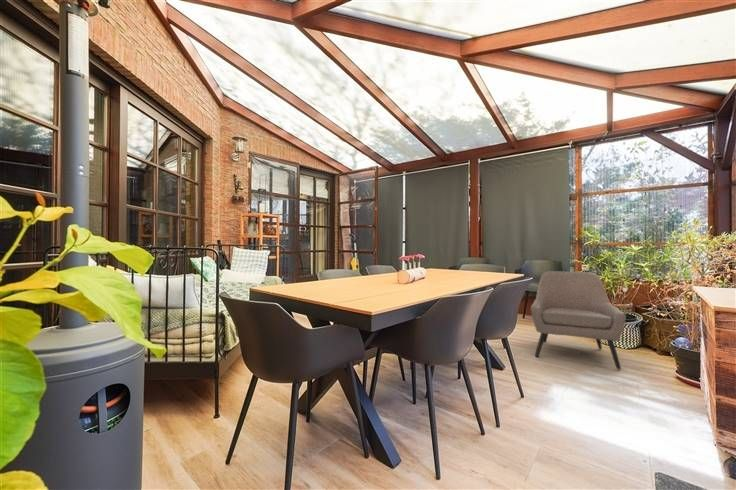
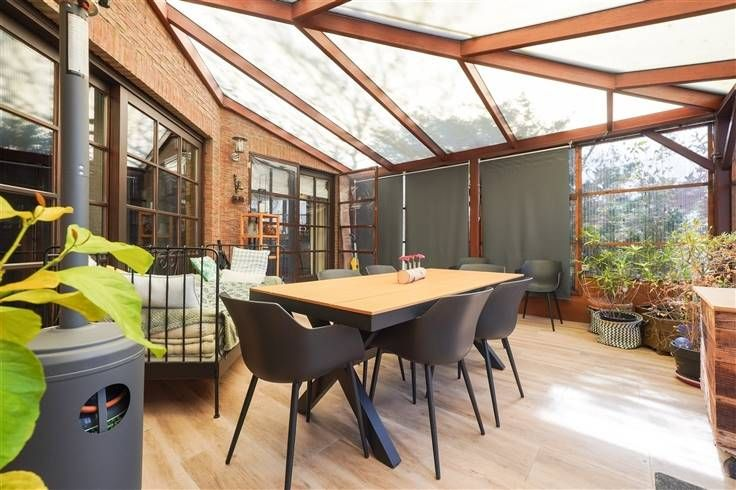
- armchair (576, 313)
